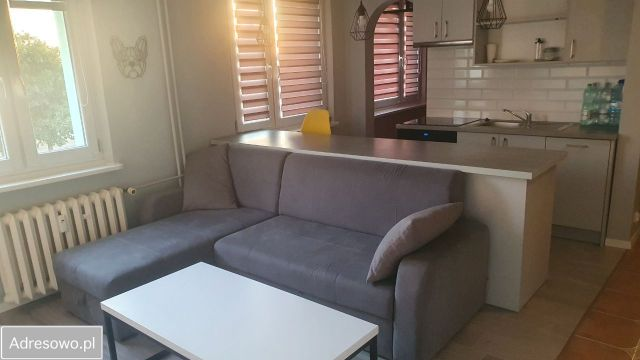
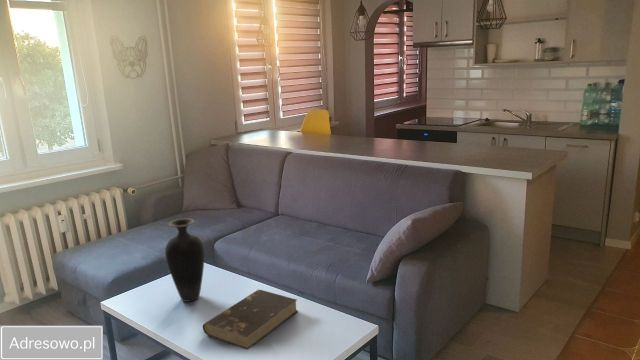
+ book (251, 316)
+ vase (186, 260)
